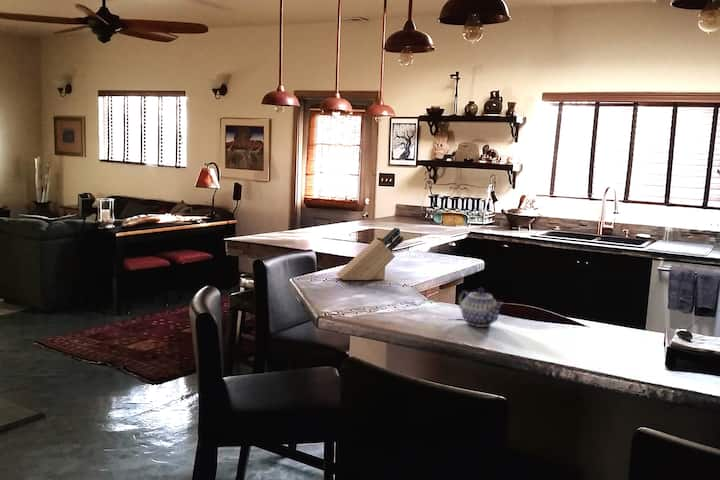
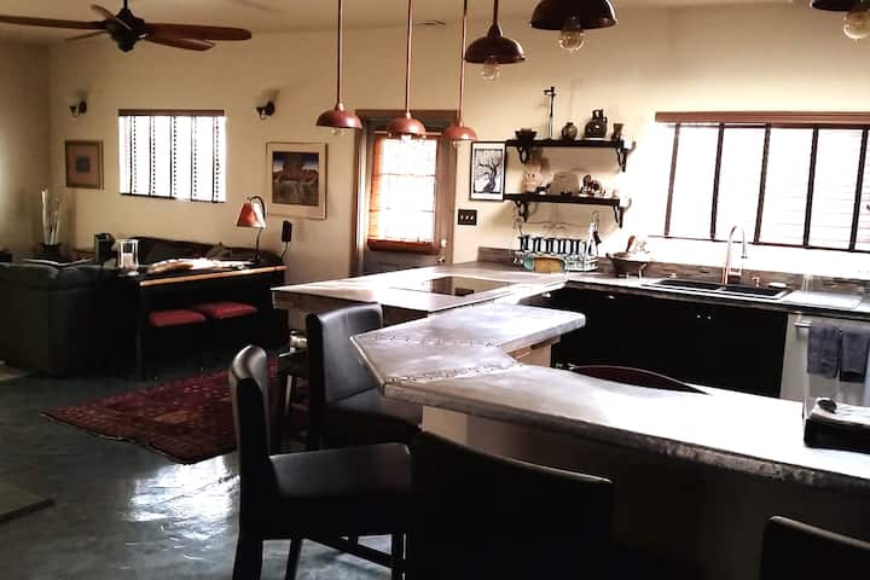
- teapot (479, 306)
- knife block (370, 252)
